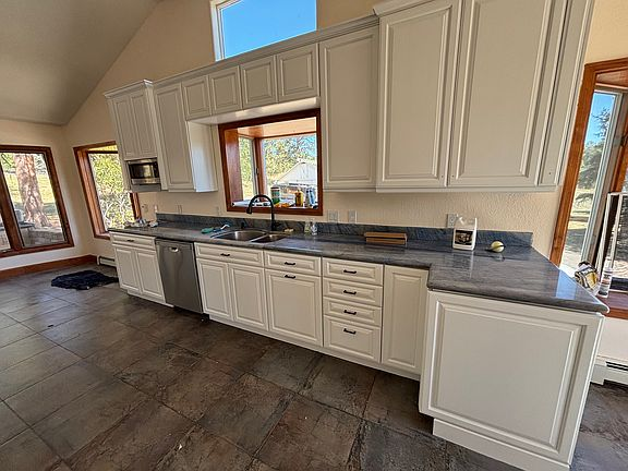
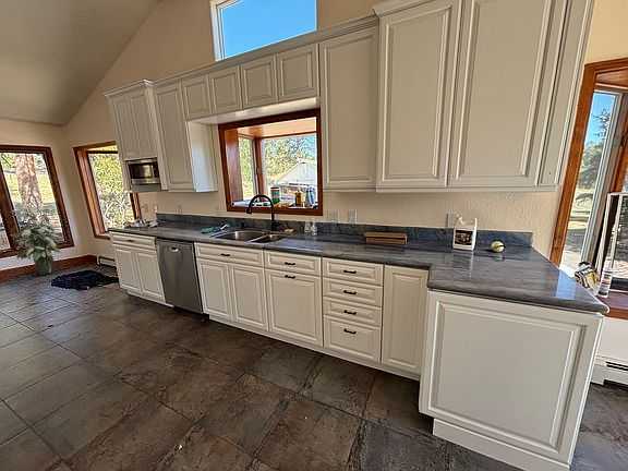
+ indoor plant (36, 239)
